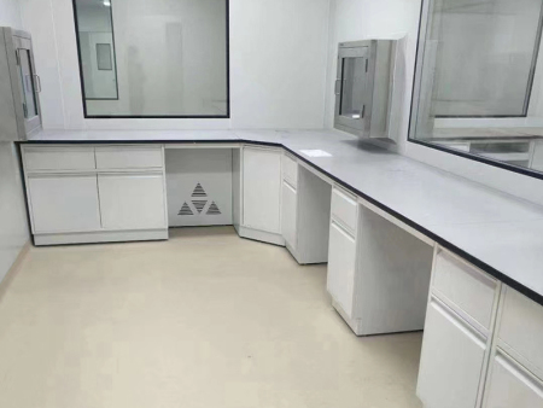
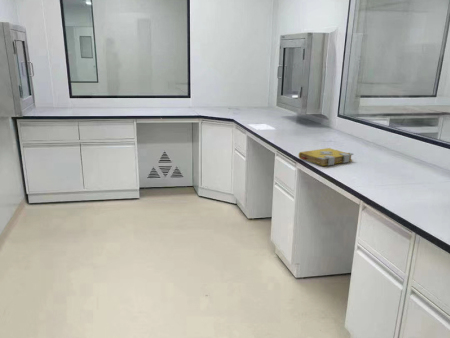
+ spell book (324, 156)
